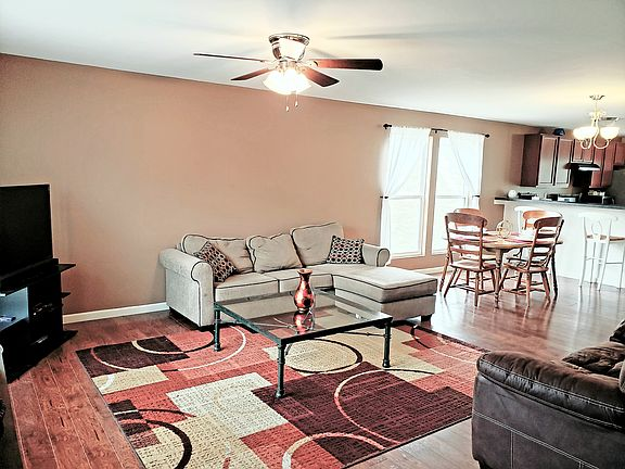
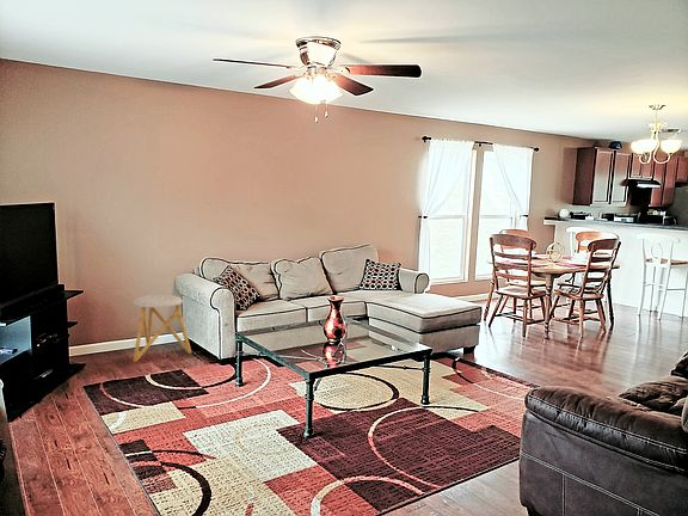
+ stool (160, 328)
